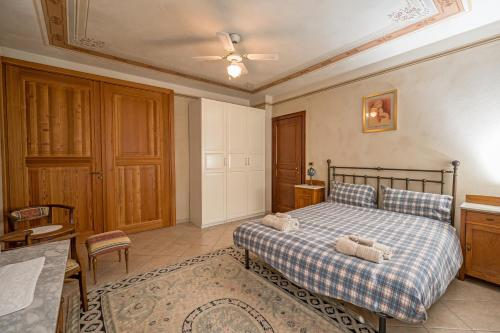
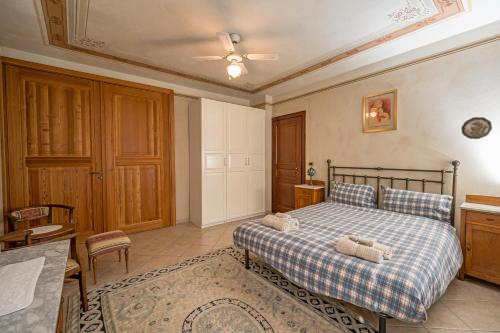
+ decorative plate (476, 128)
